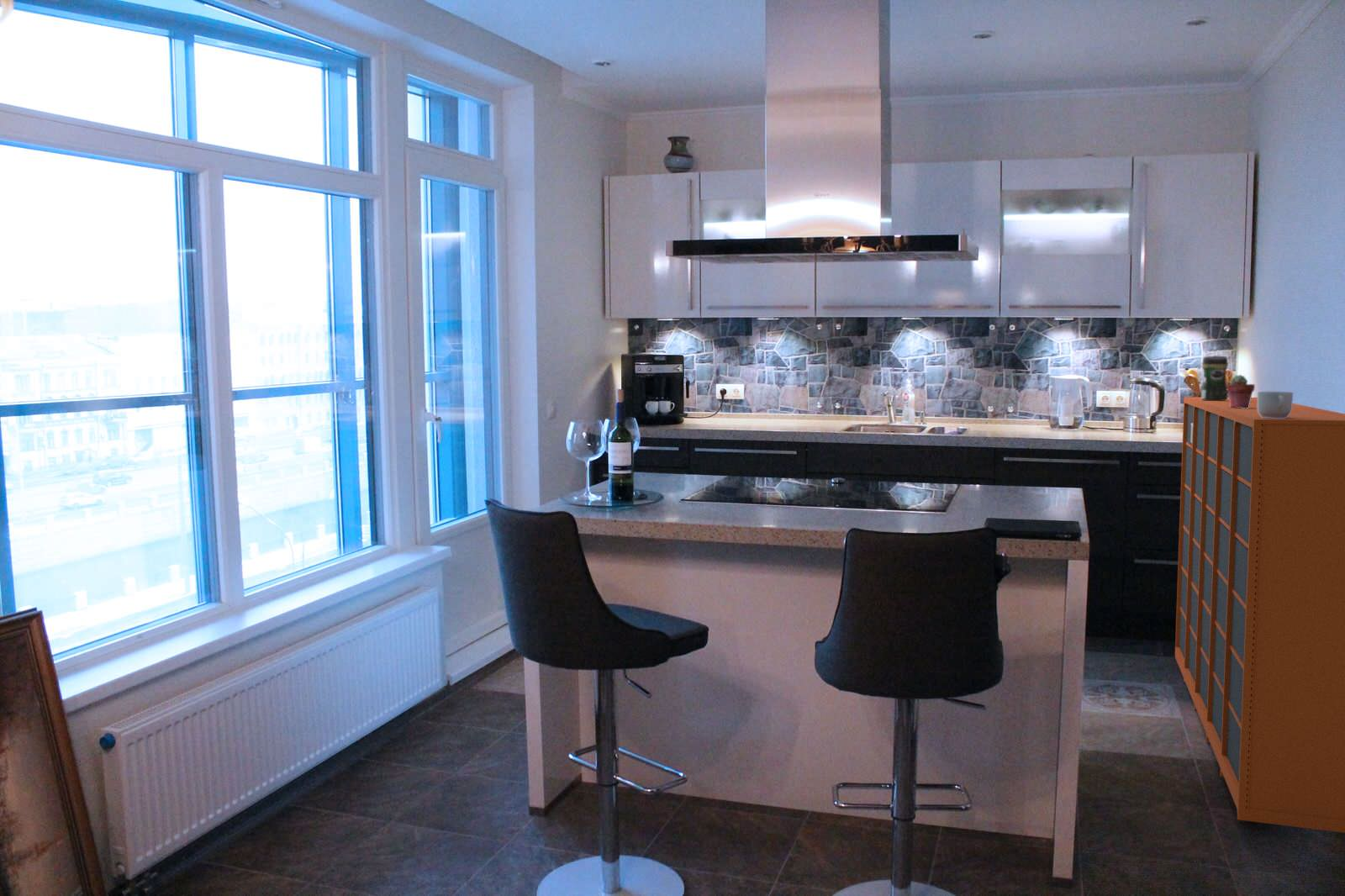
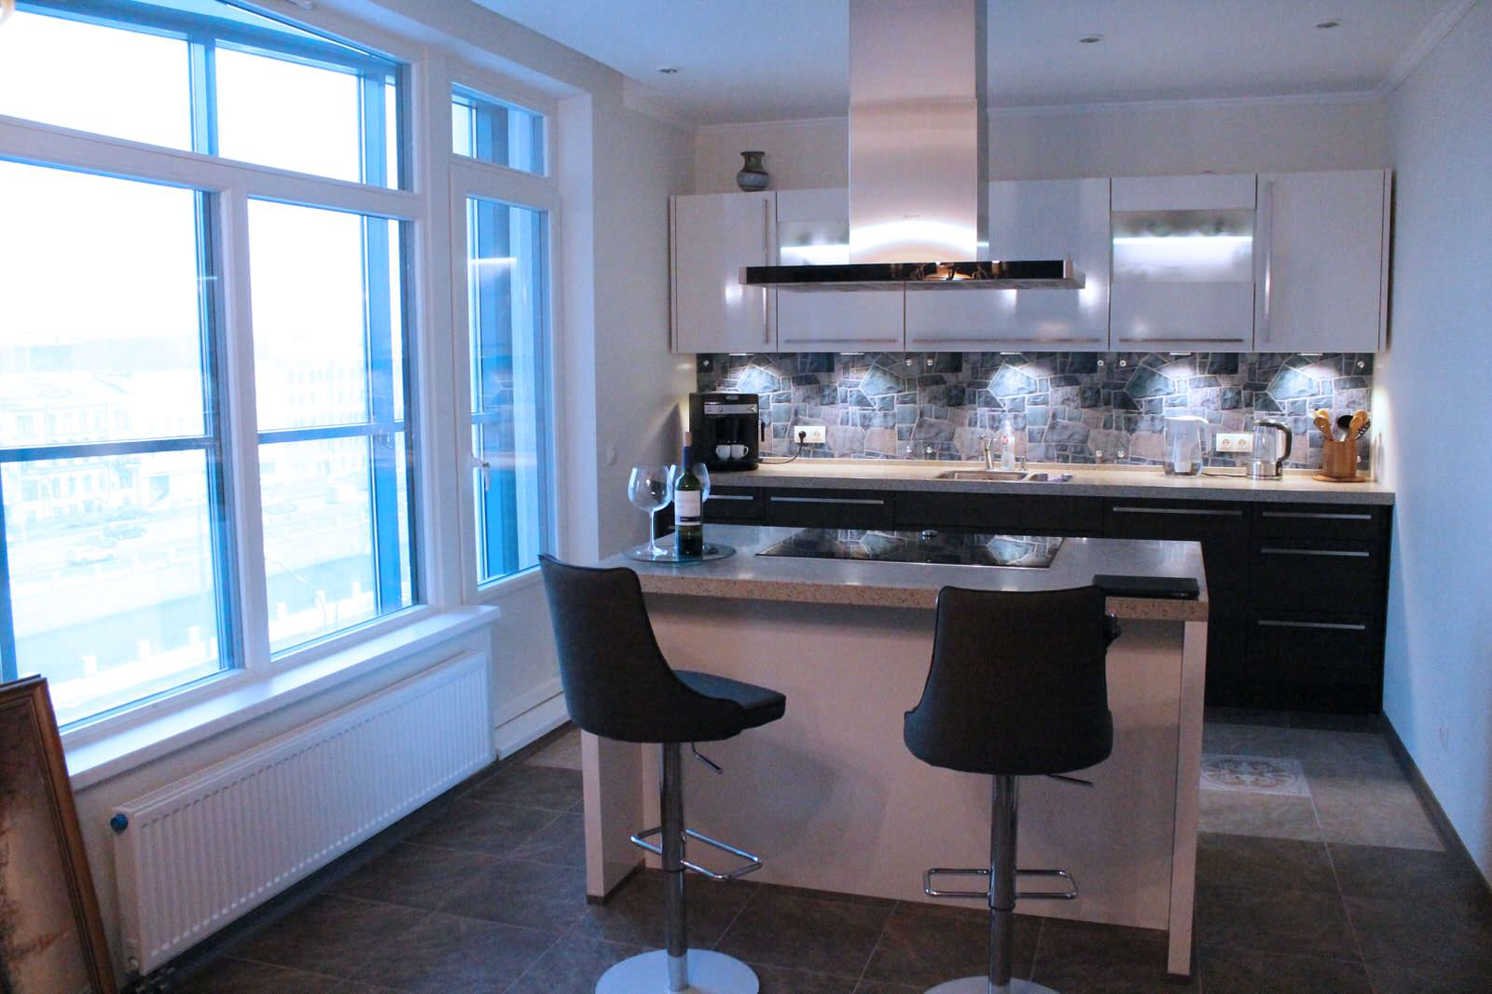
- potted succulent (1240, 390)
- coffee jar (1214, 377)
- mug (1275, 404)
- storage cabinet (1253, 569)
